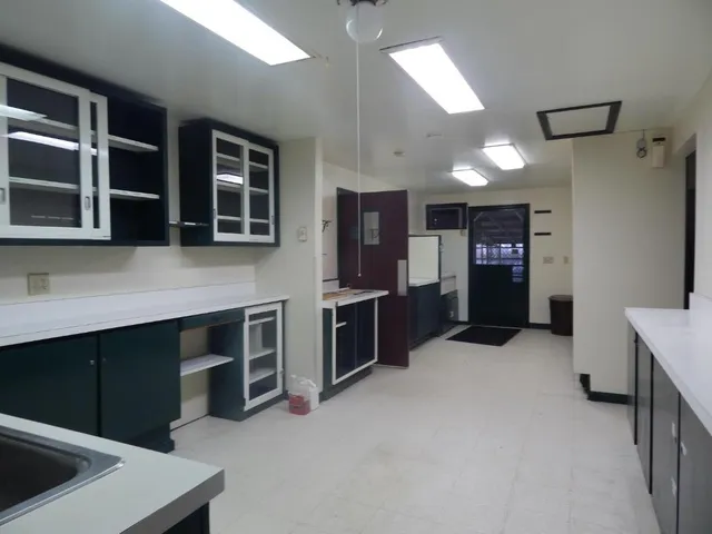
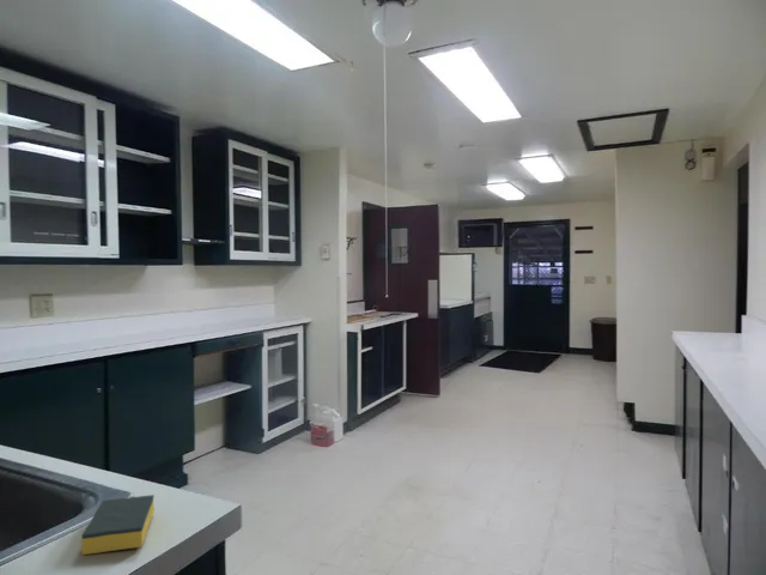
+ sponge (121, 521)
